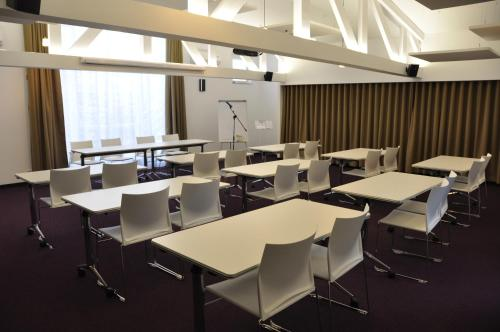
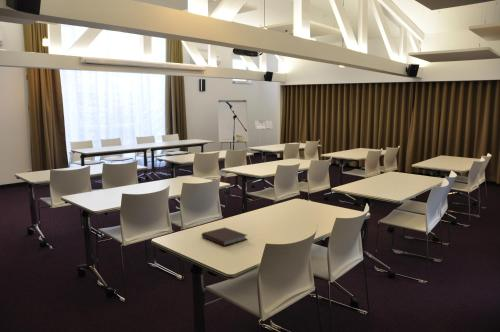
+ notebook (224, 236)
